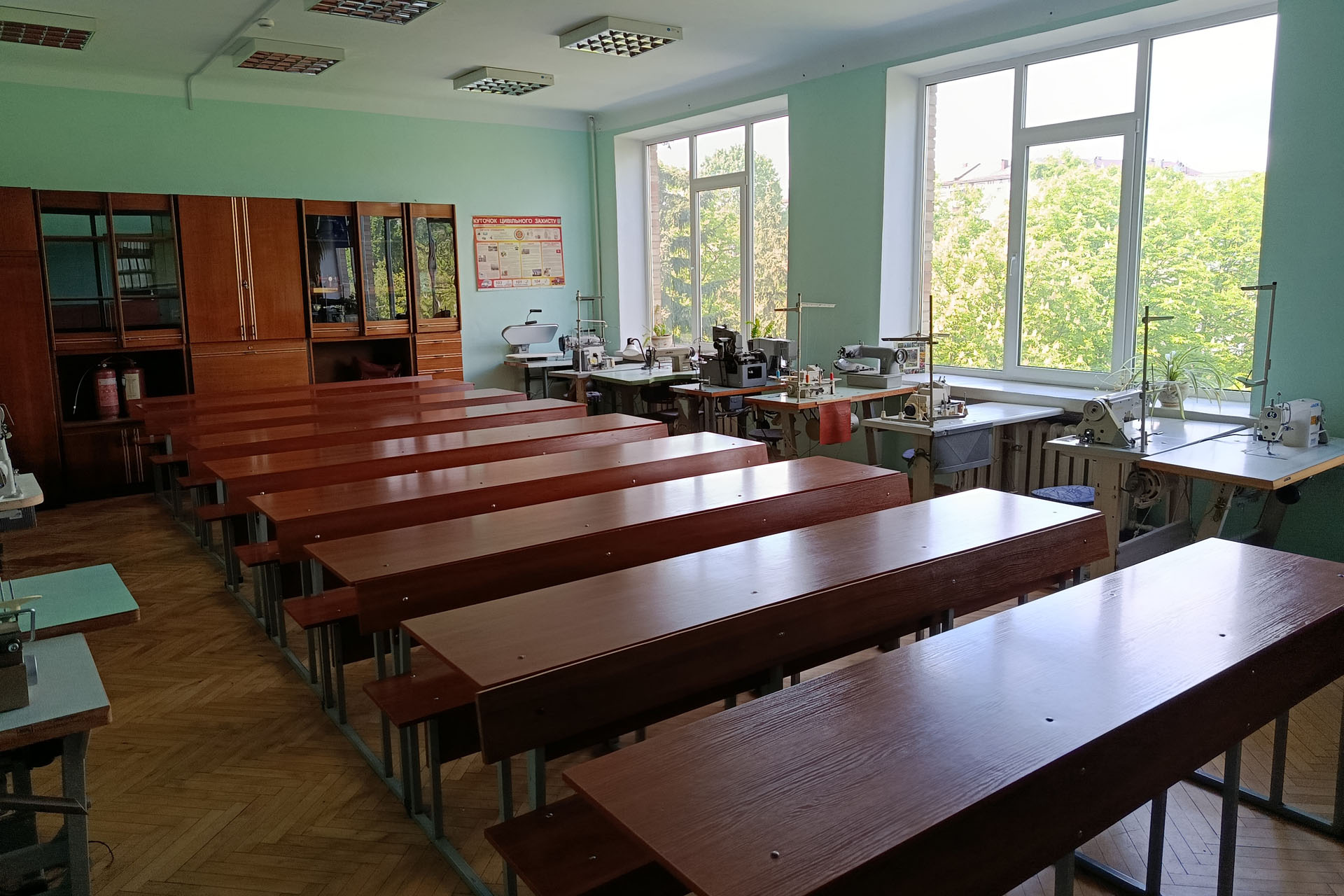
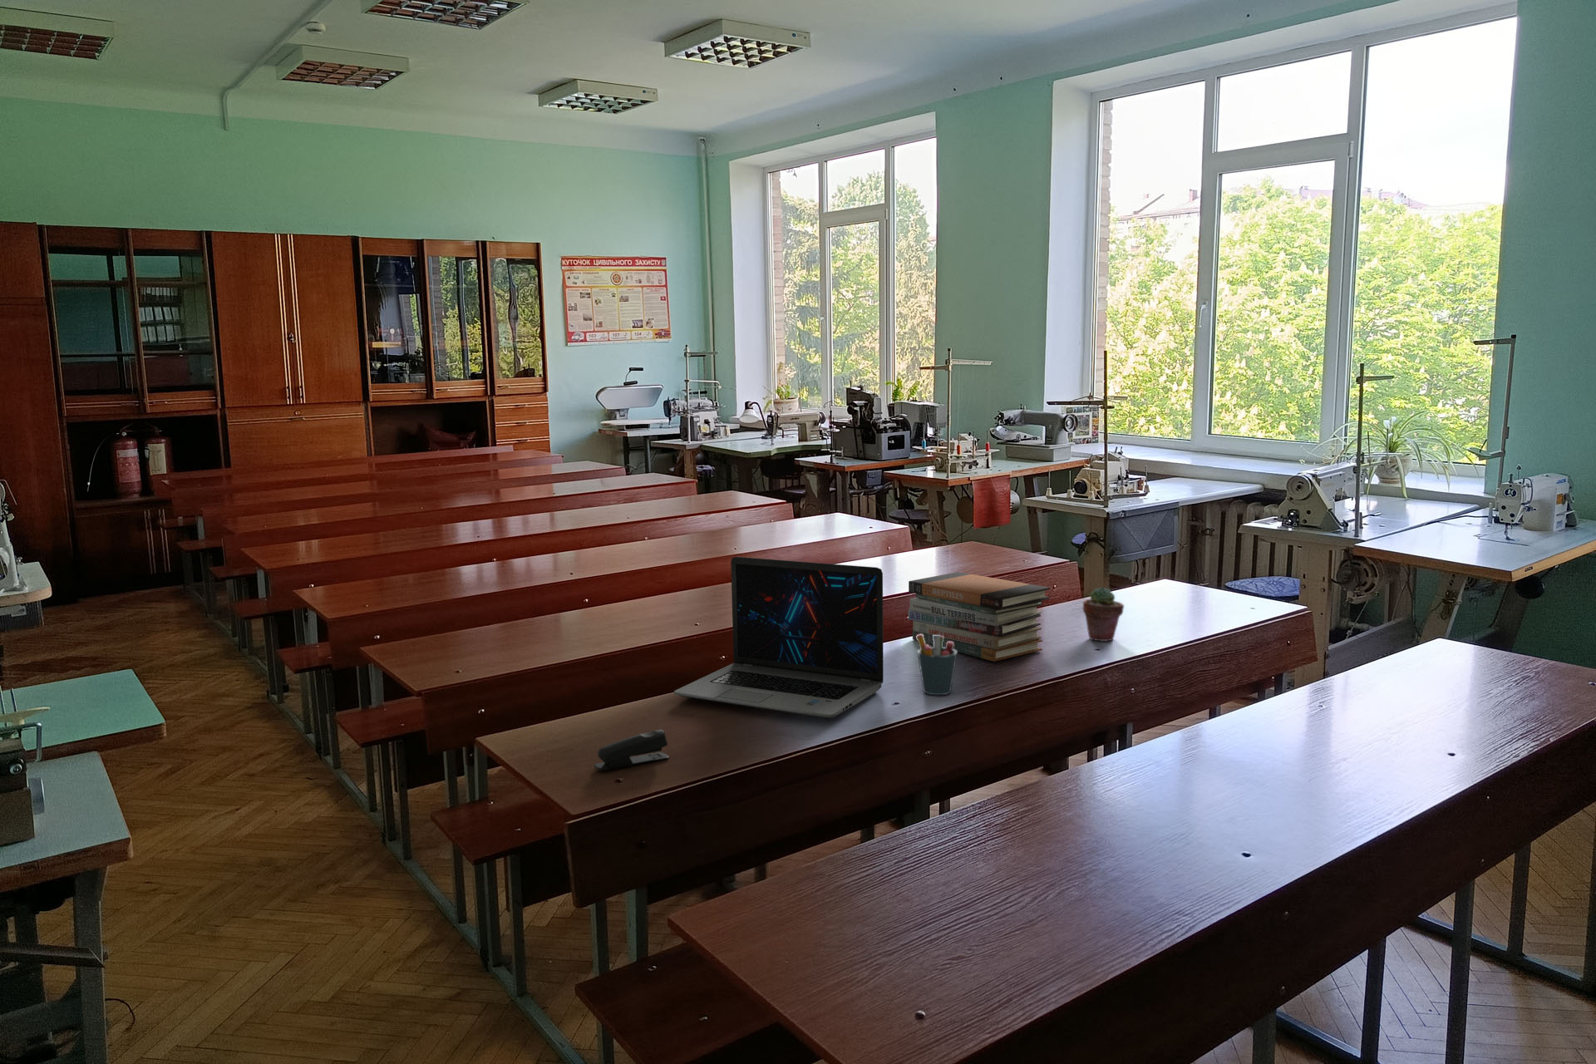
+ book stack (975, 614)
+ laptop (778, 633)
+ pen holder (936, 660)
+ stapler (631, 749)
+ potted succulent (1102, 613)
